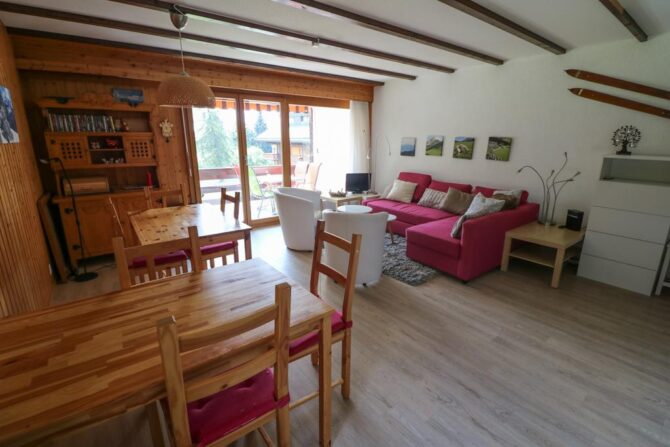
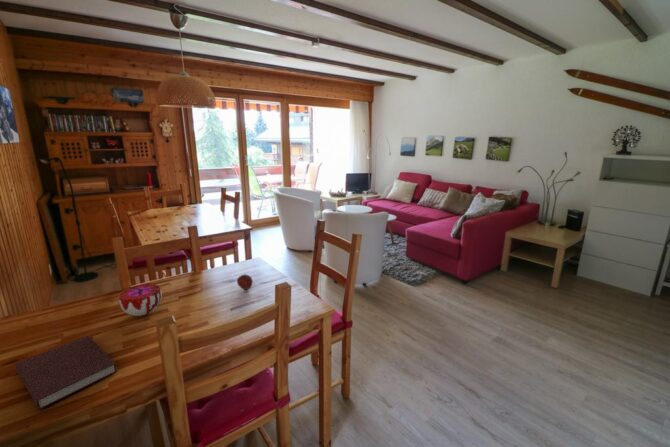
+ fruit (244, 282)
+ decorative bowl (141, 302)
+ notebook (66, 367)
